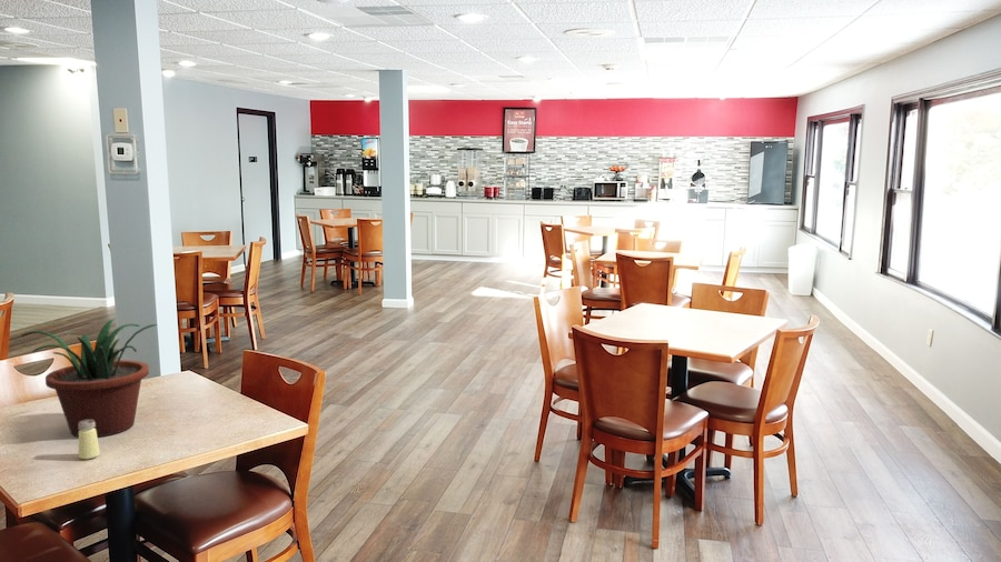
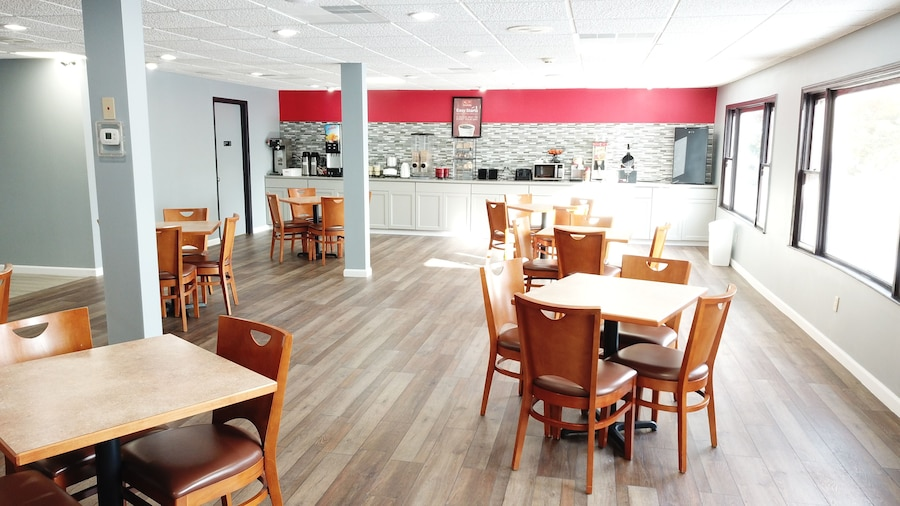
- potted plant (95, 377)
- saltshaker (88, 438)
